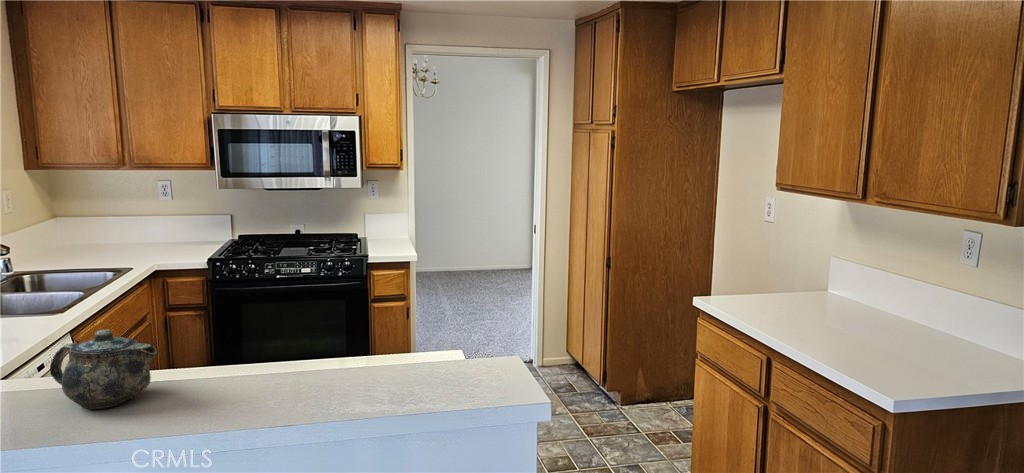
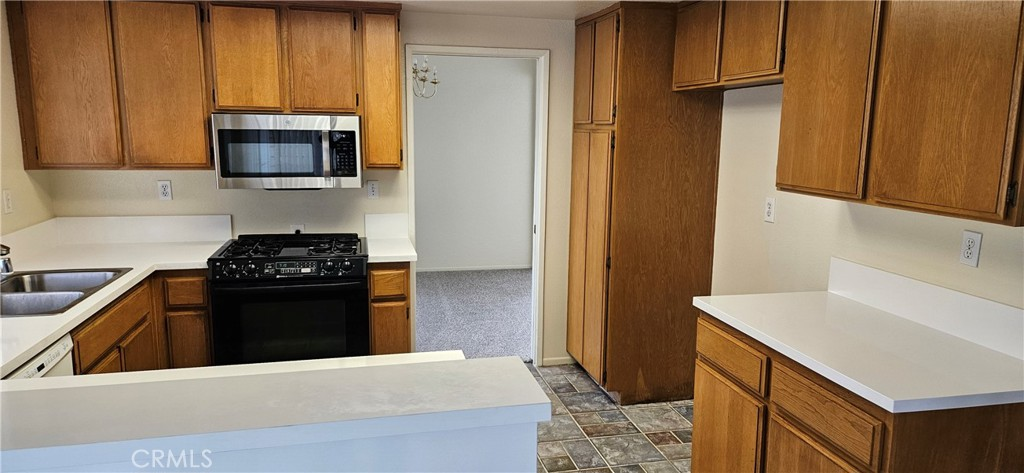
- chinaware (103, 365)
